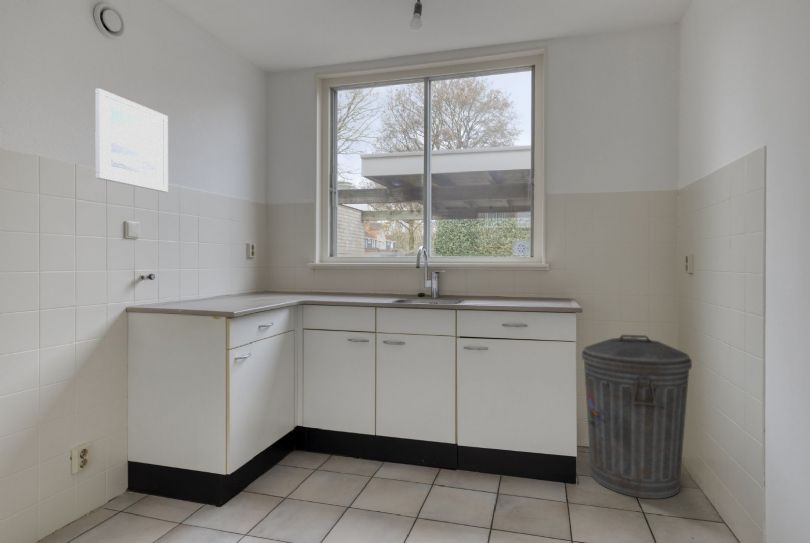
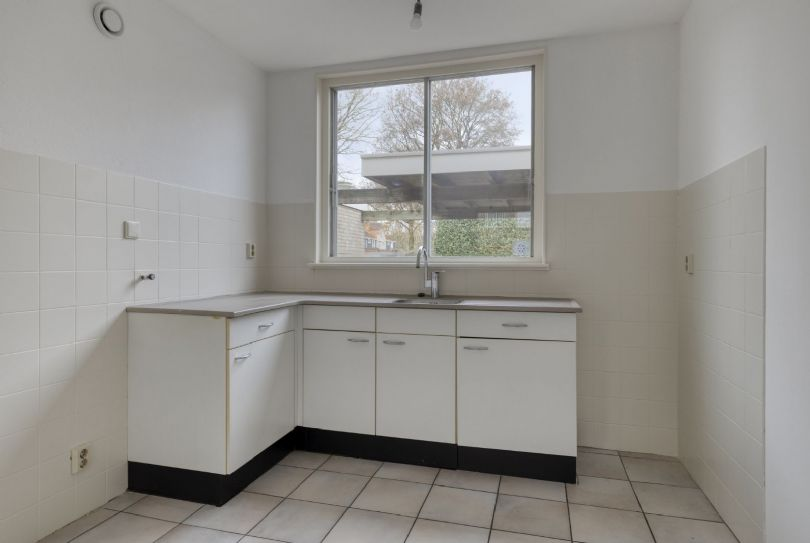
- trash can (633, 407)
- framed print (134, 144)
